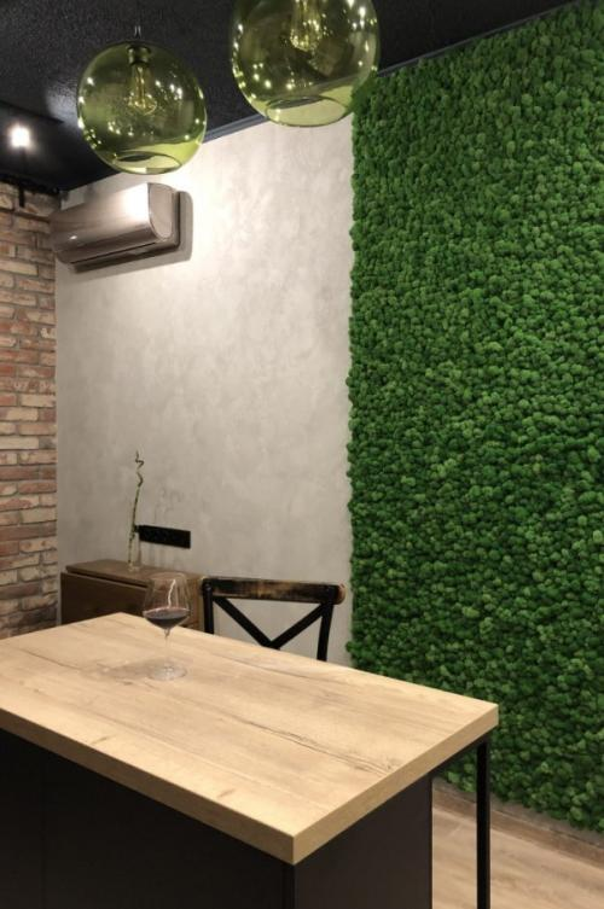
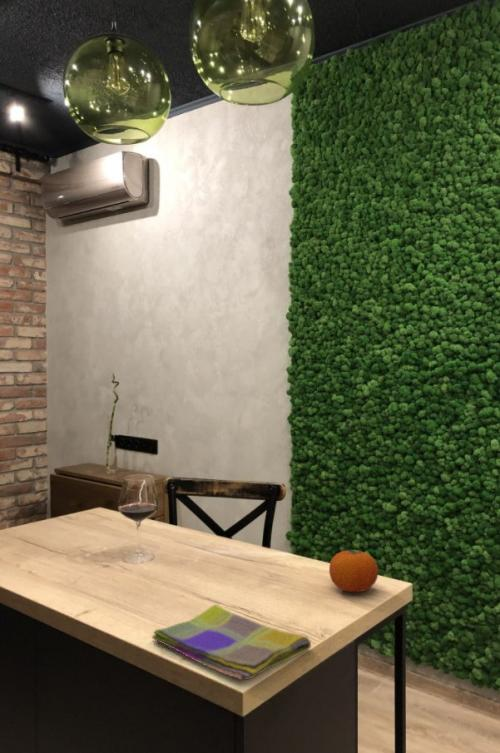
+ fruit (353, 570)
+ dish towel (231, 638)
